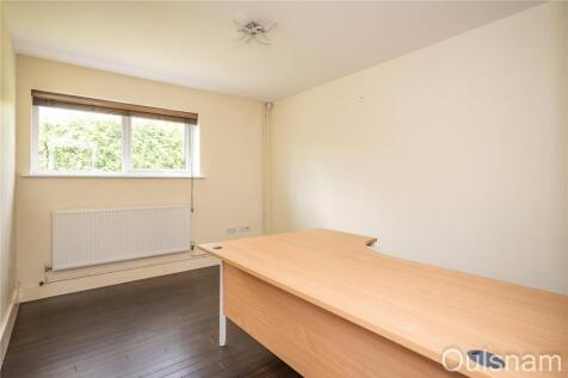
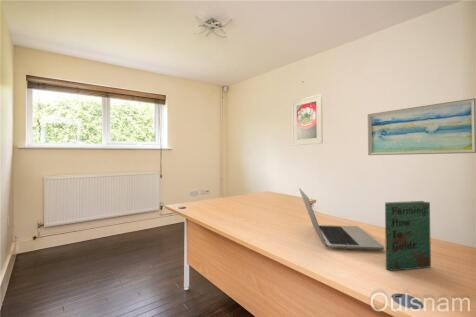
+ laptop (333, 225)
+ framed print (306, 121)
+ book (407, 234)
+ wall art (414, 130)
